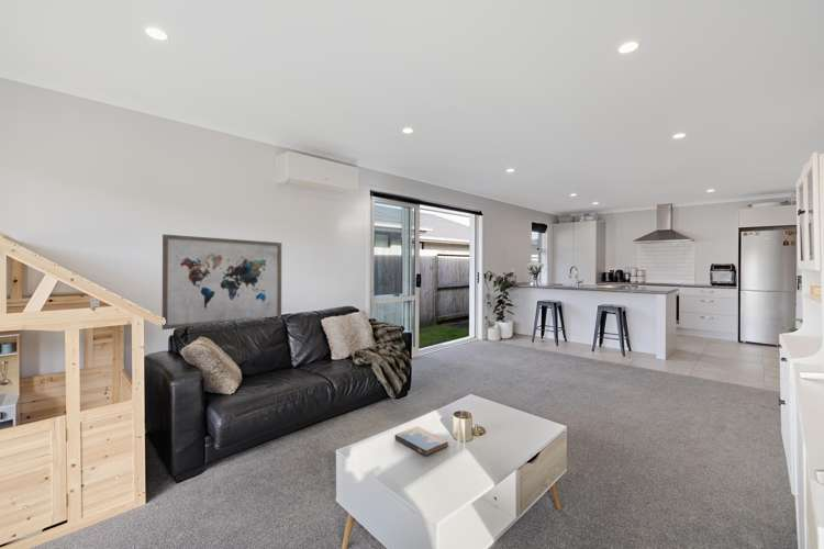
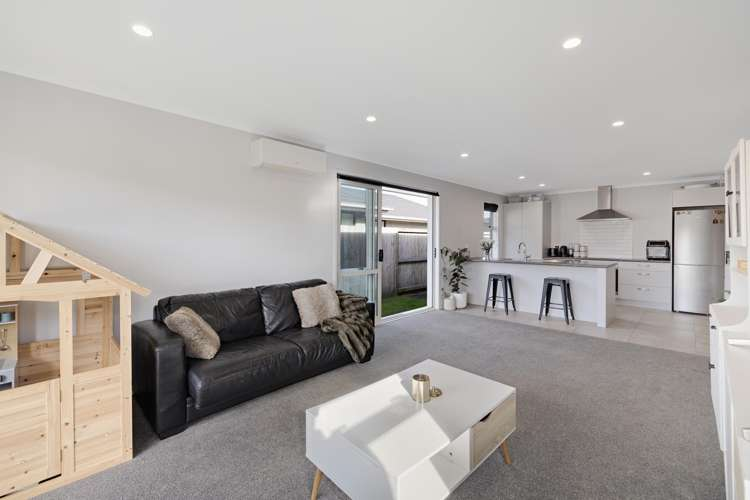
- hardcover book (421, 439)
- wall art (227, 281)
